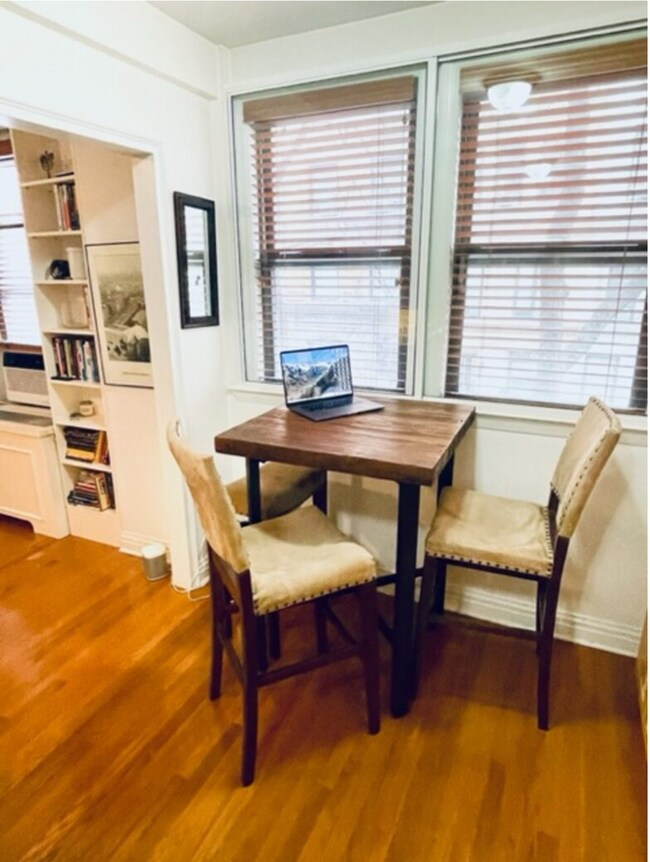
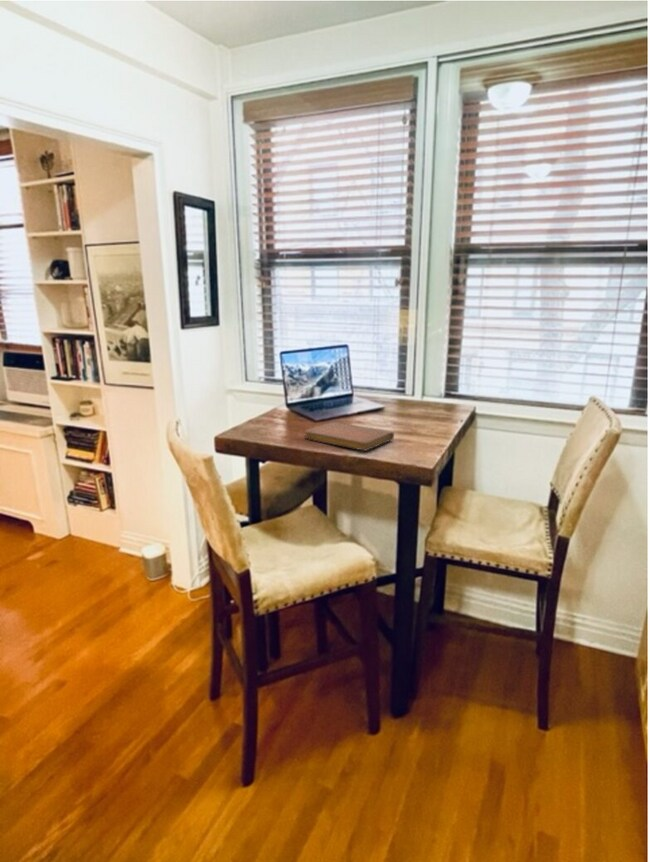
+ notebook (348, 434)
